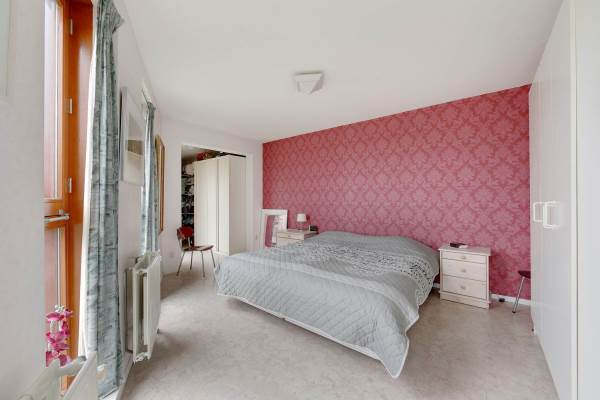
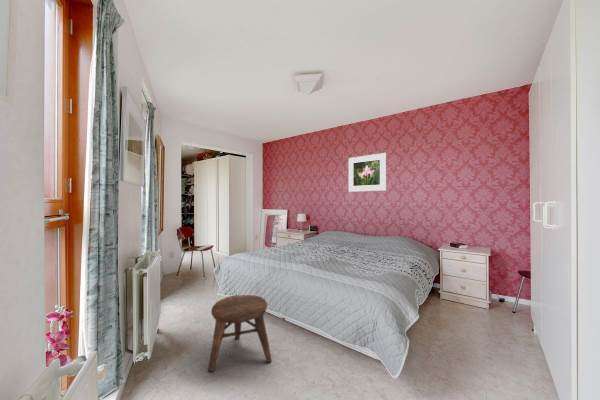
+ stool (237, 330)
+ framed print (366, 173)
